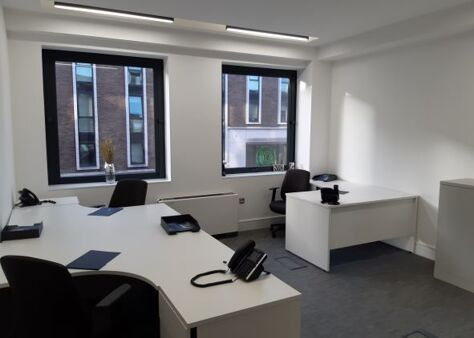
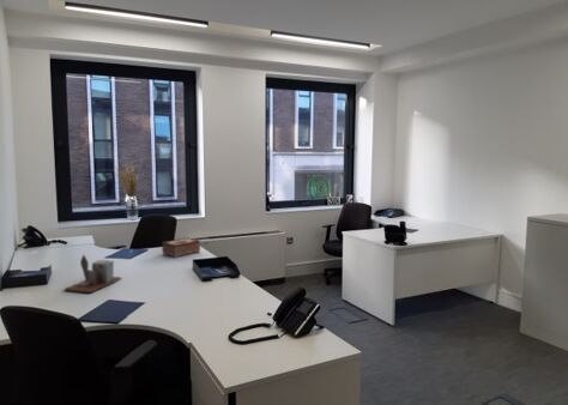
+ desk organizer (93, 268)
+ tissue box (181, 247)
